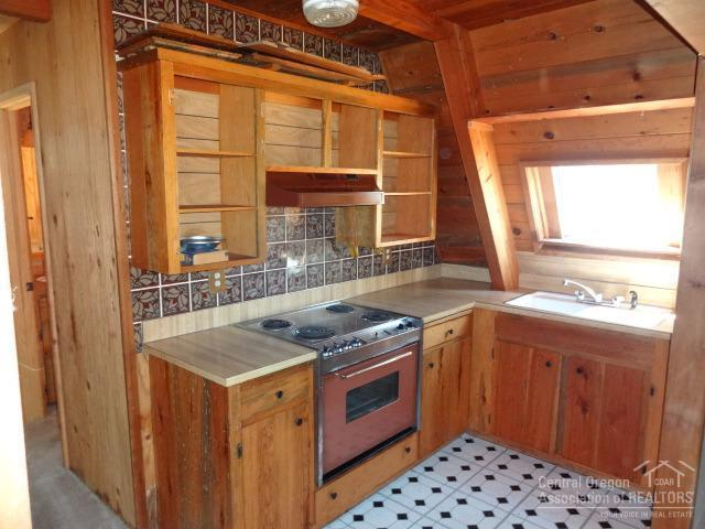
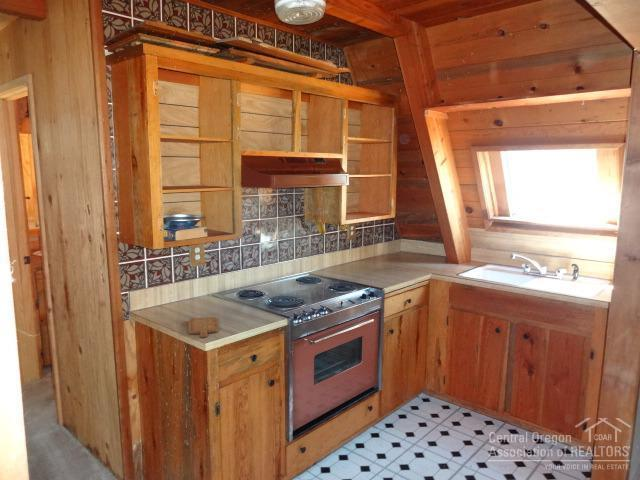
+ chopping board (203, 326)
